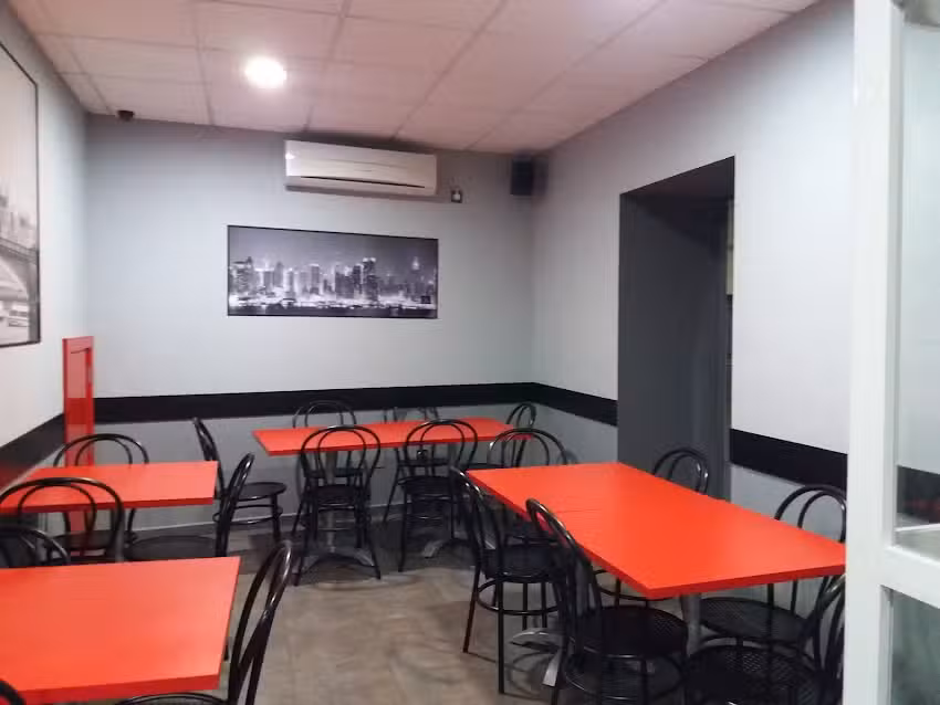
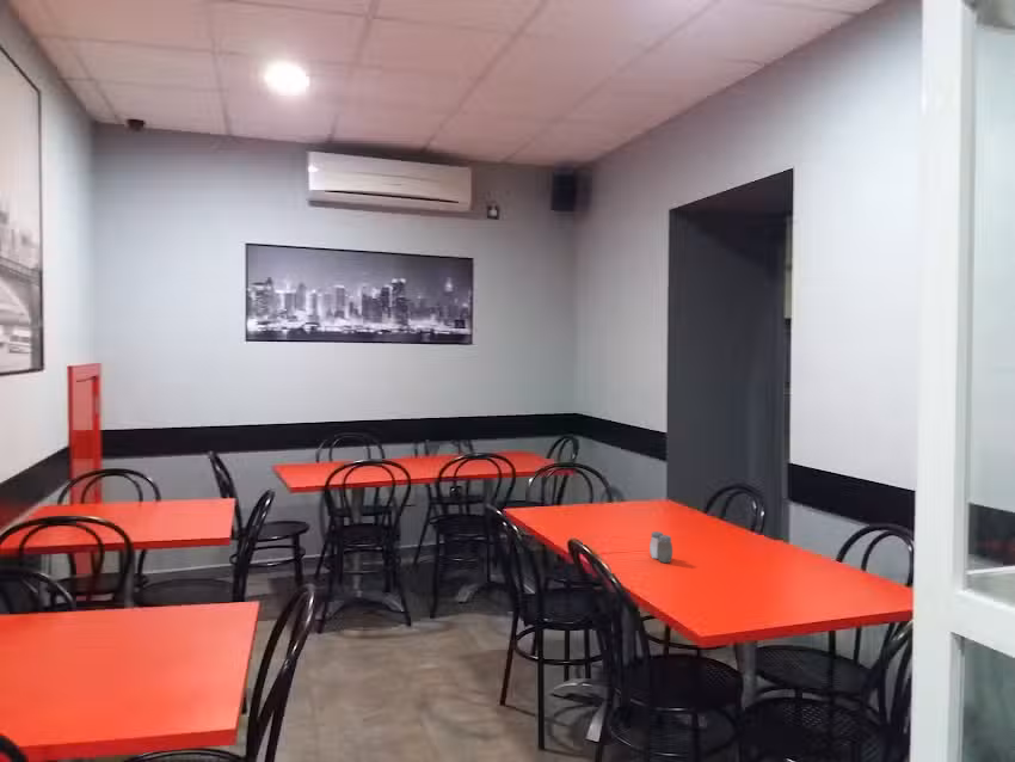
+ salt and pepper shaker (660, 546)
